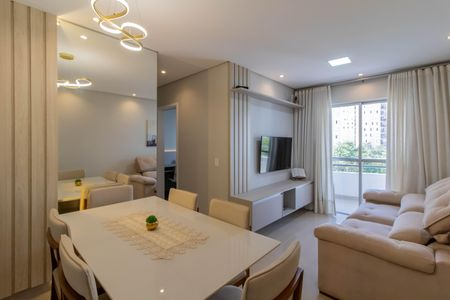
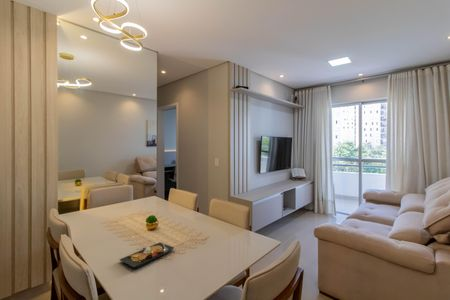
+ plate (150, 251)
